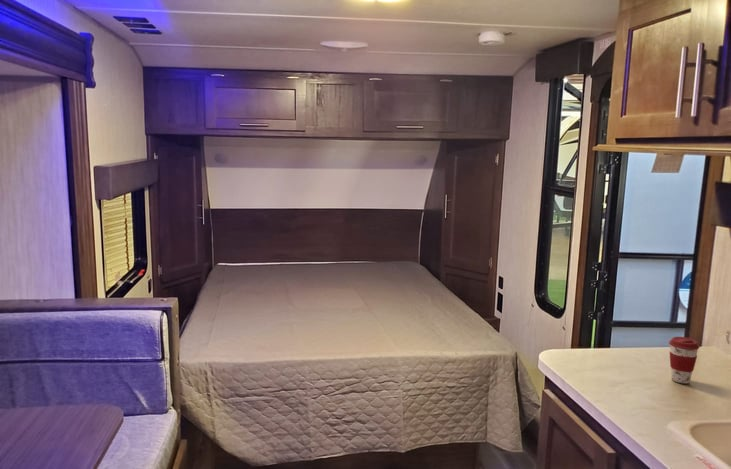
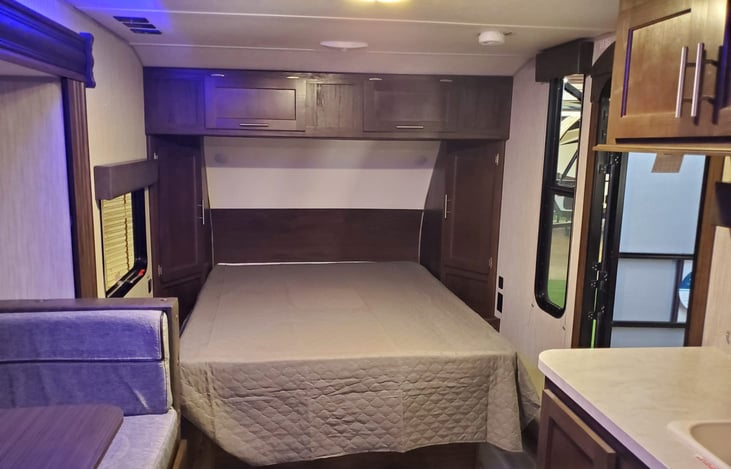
- coffee cup (682, 360)
